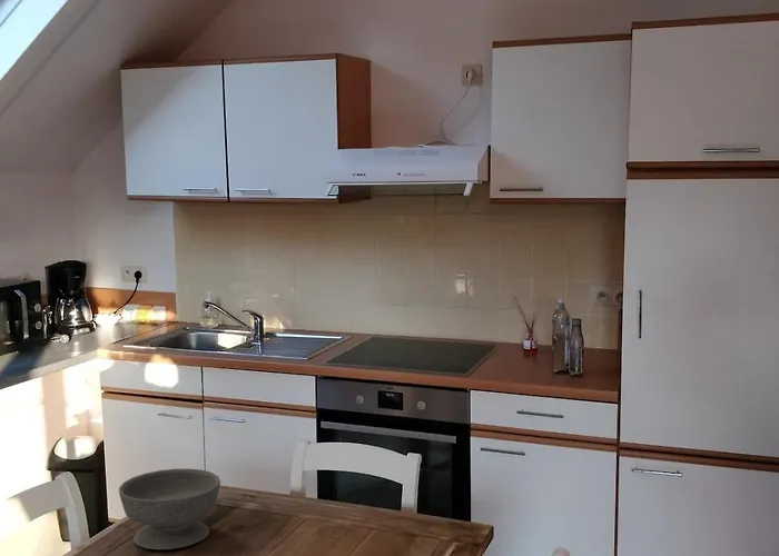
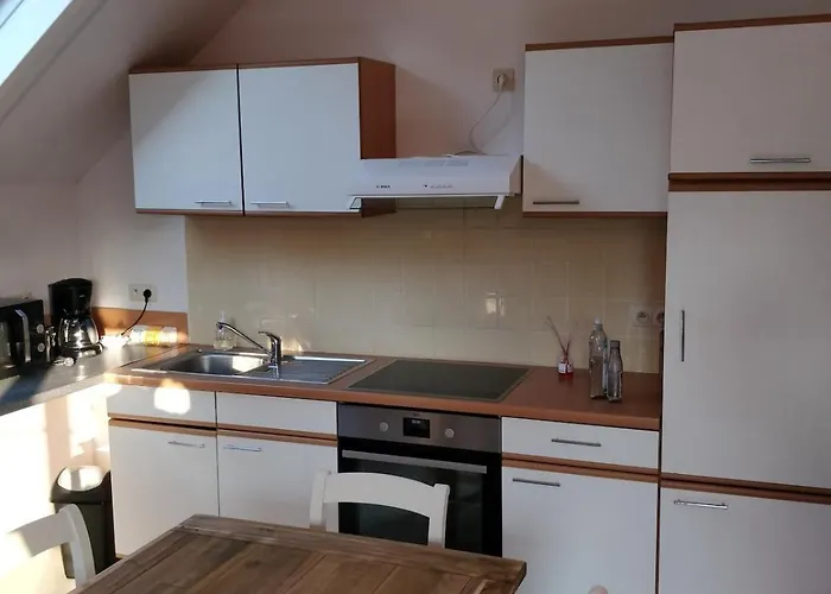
- bowl (170, 509)
